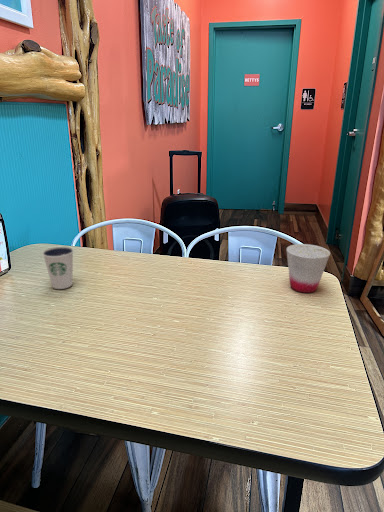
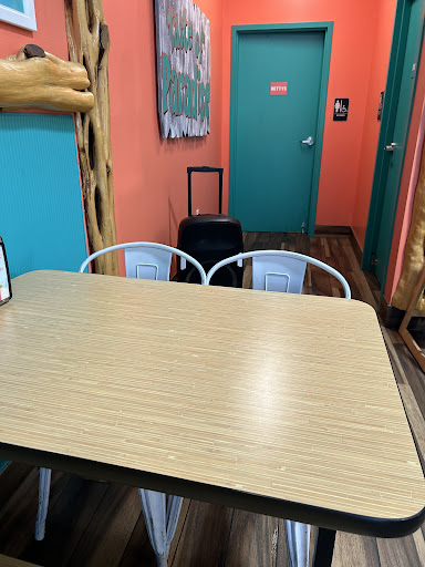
- dixie cup (60, 268)
- cup (305, 269)
